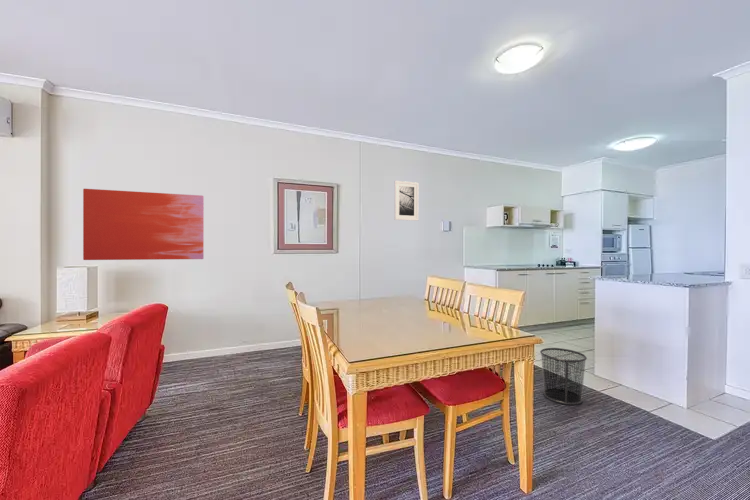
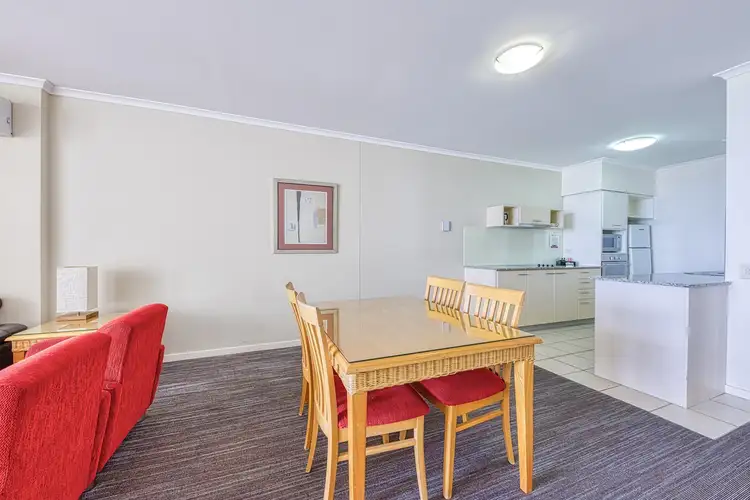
- waste bin (562, 375)
- wall art (147, 226)
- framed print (406, 201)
